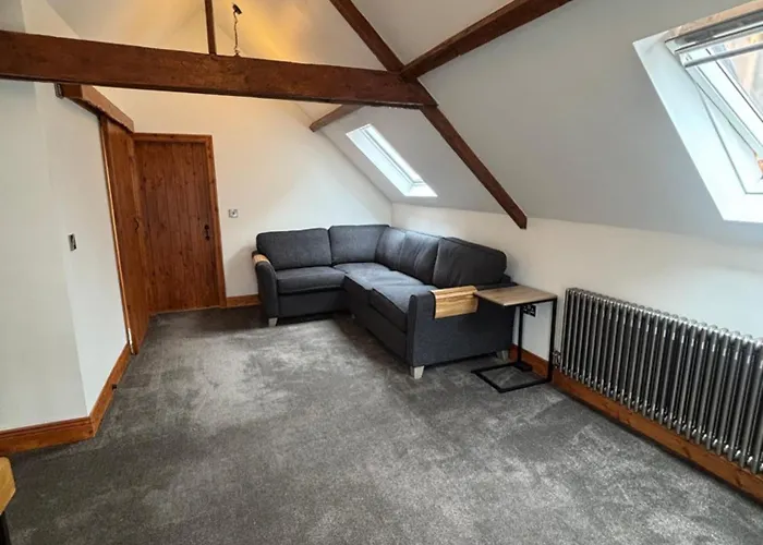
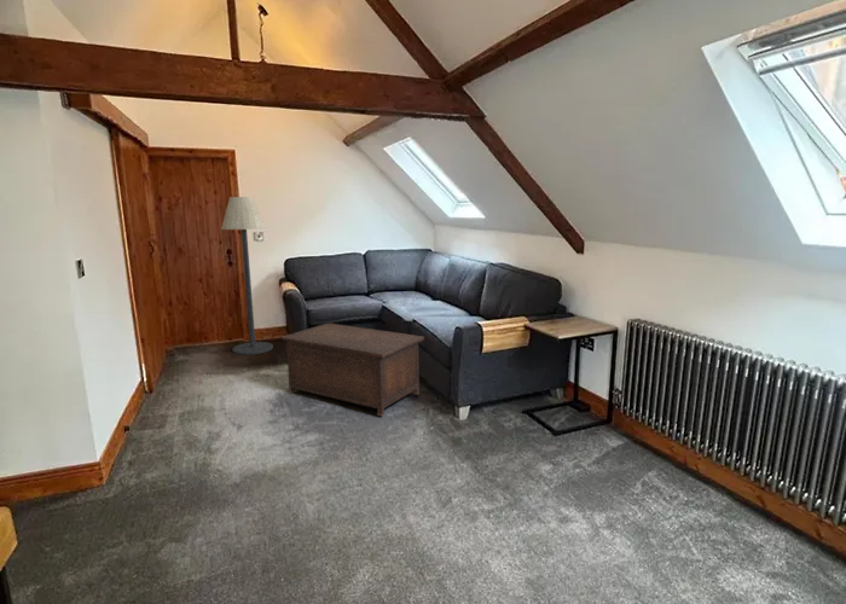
+ cabinet (353, 365)
+ floor lamp (247, 274)
